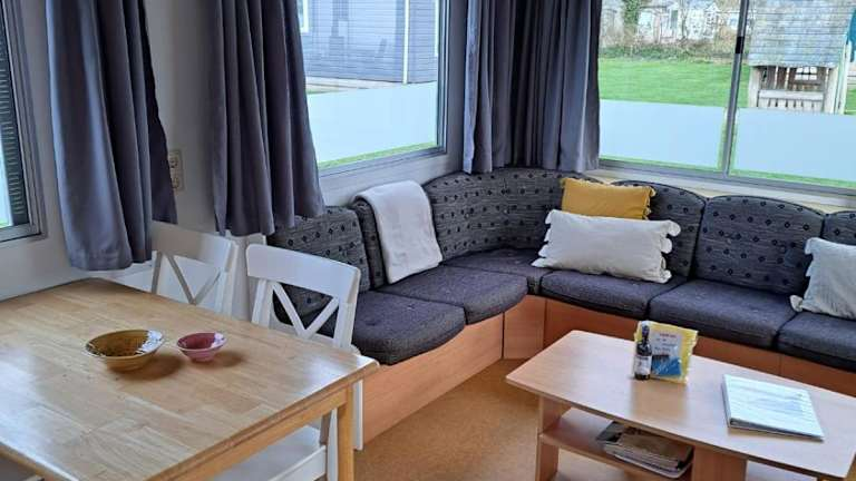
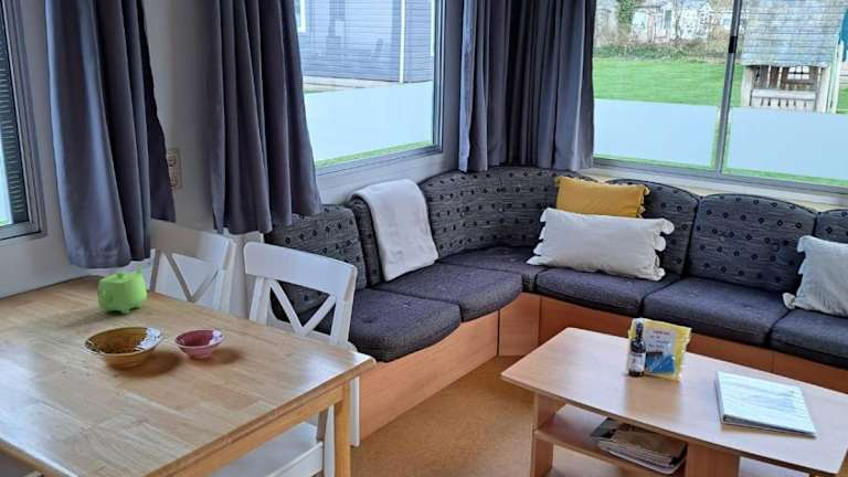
+ teapot (121, 289)
